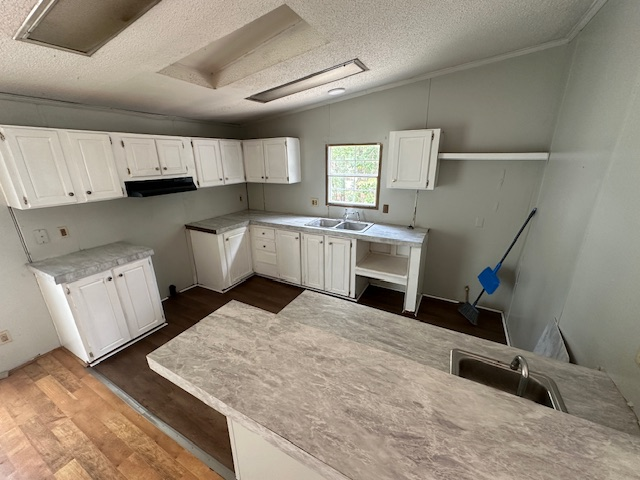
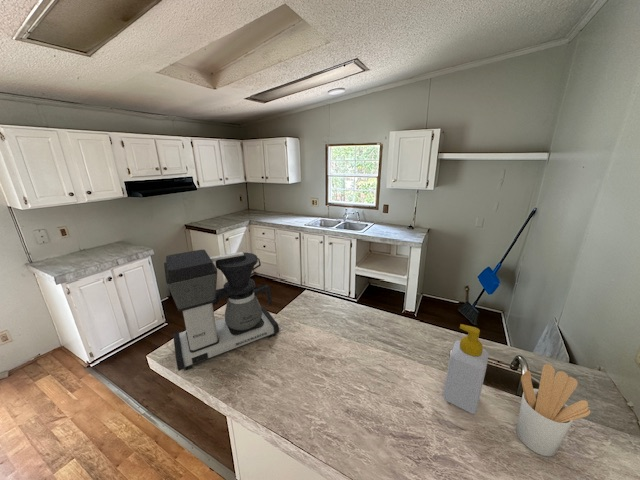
+ coffee maker (224, 297)
+ soap bottle (467, 365)
+ utensil holder (546, 408)
